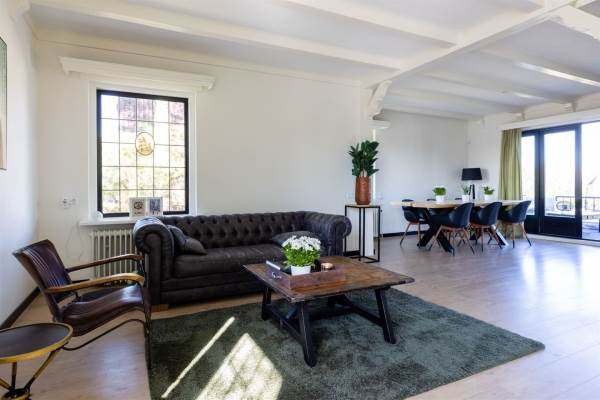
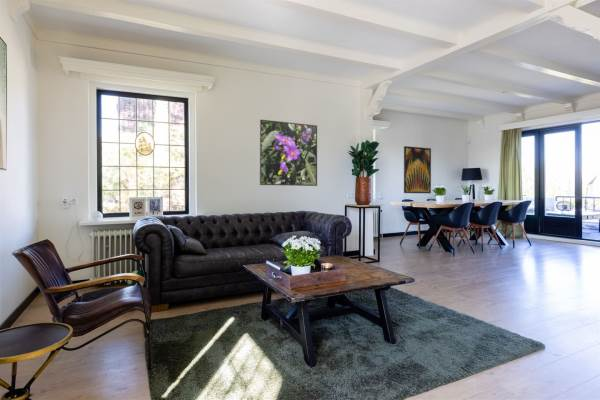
+ wall art (417, 170)
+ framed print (289, 154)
